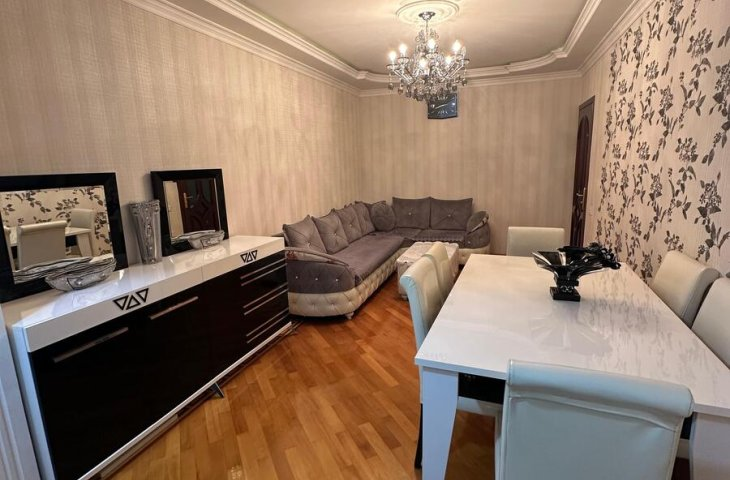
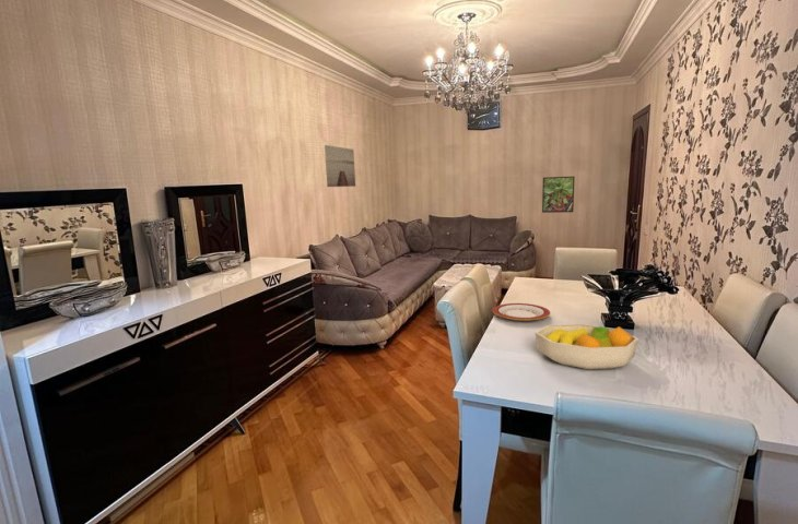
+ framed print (558, 194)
+ plate (520, 312)
+ fruit bowl (585, 342)
+ wall art (341, 167)
